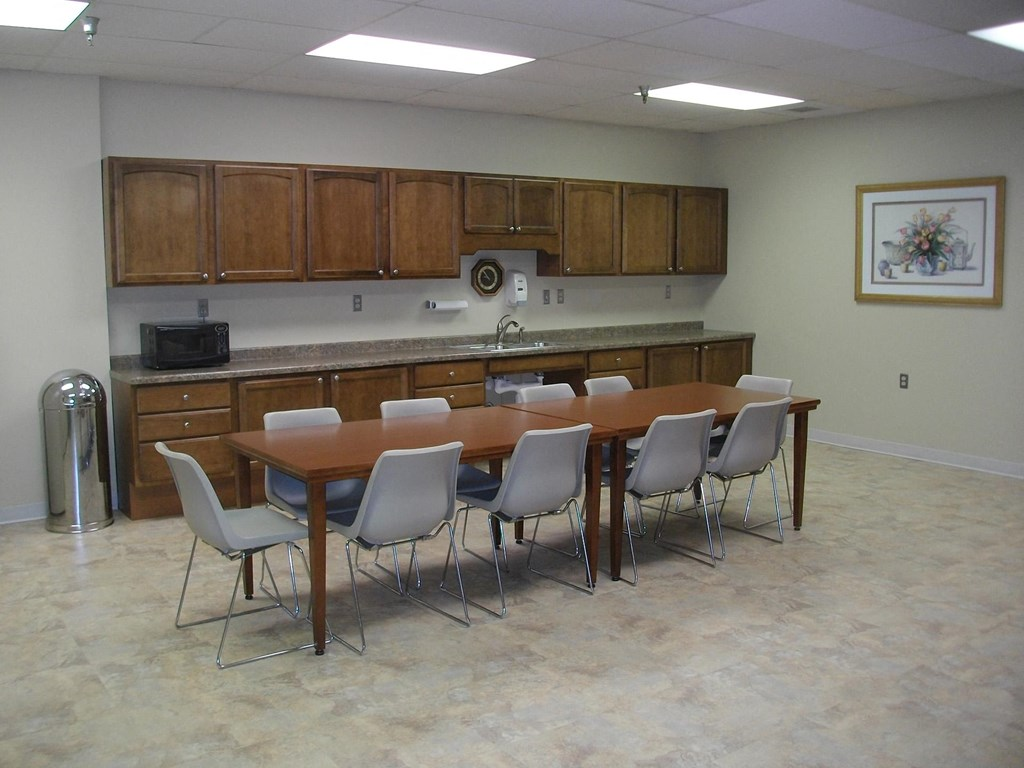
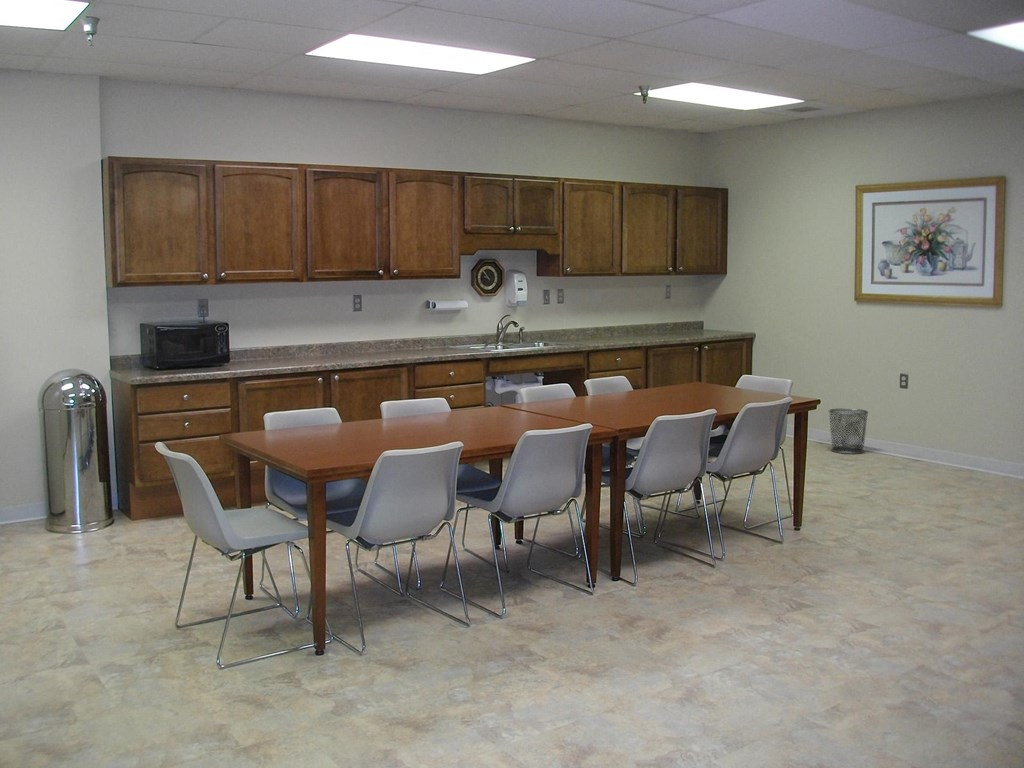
+ waste bin (847, 431)
